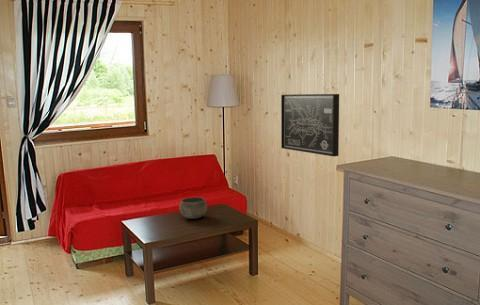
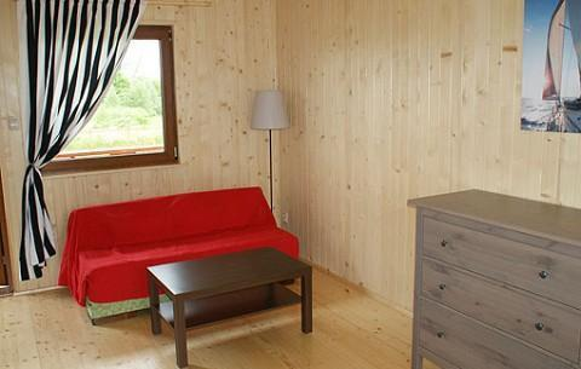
- wall art (308, 123)
- bowl (193, 208)
